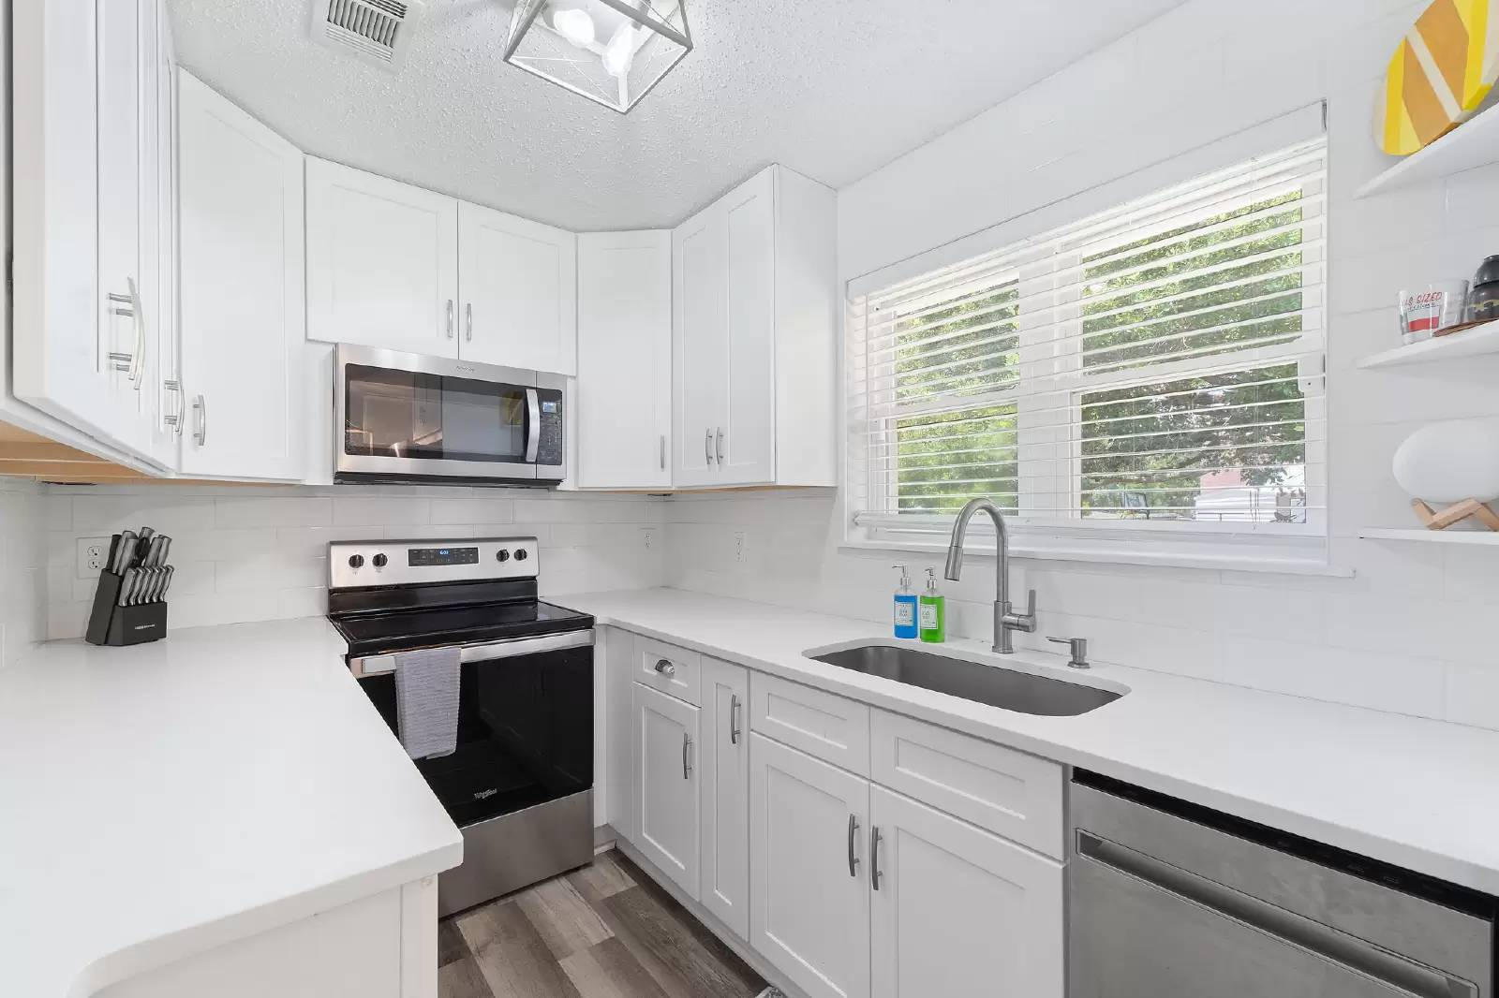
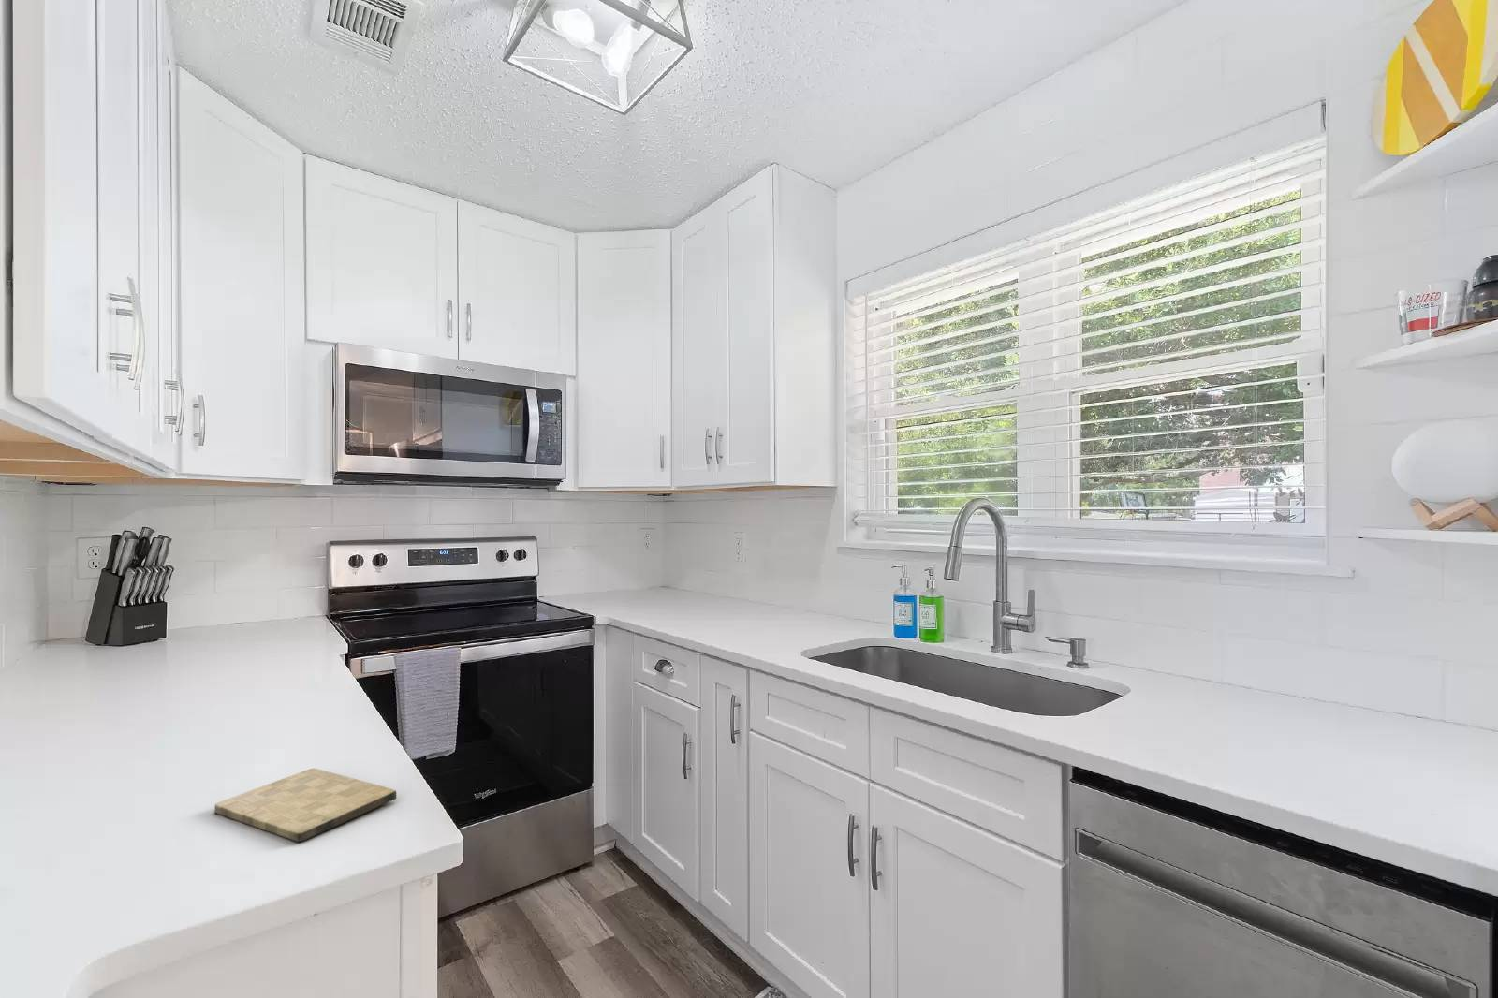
+ cutting board (307, 801)
